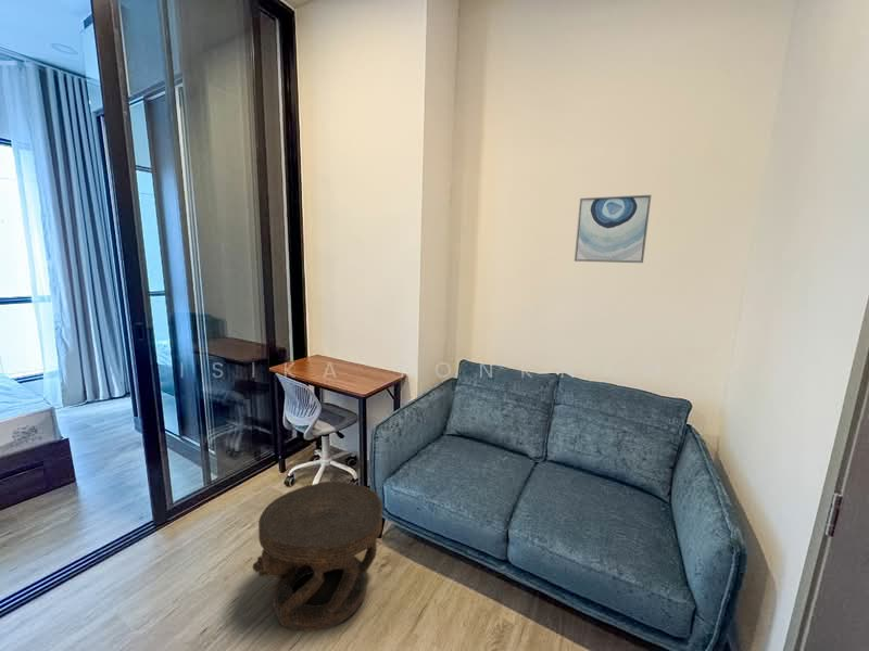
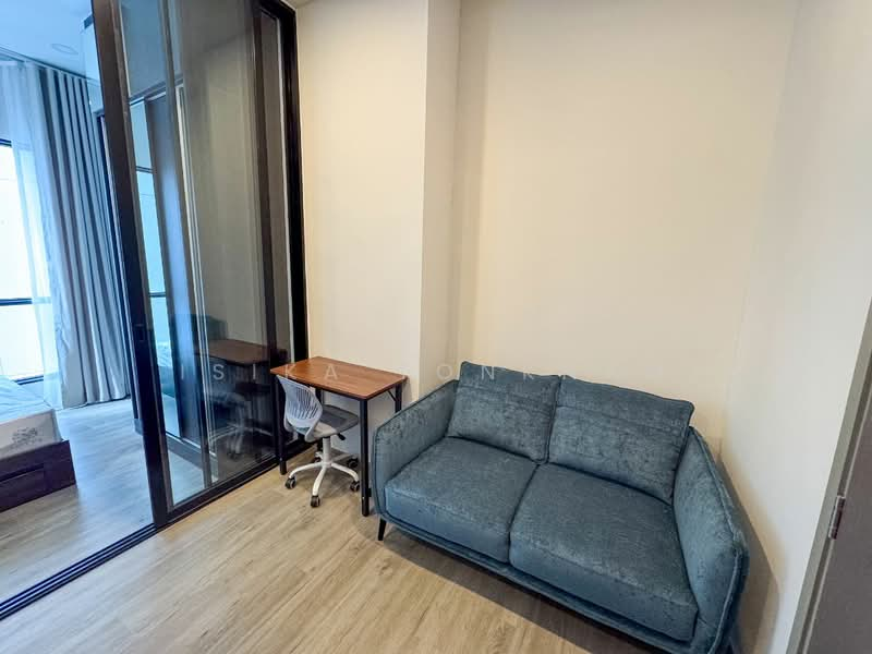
- wall art (610, 229)
- side table (320, 550)
